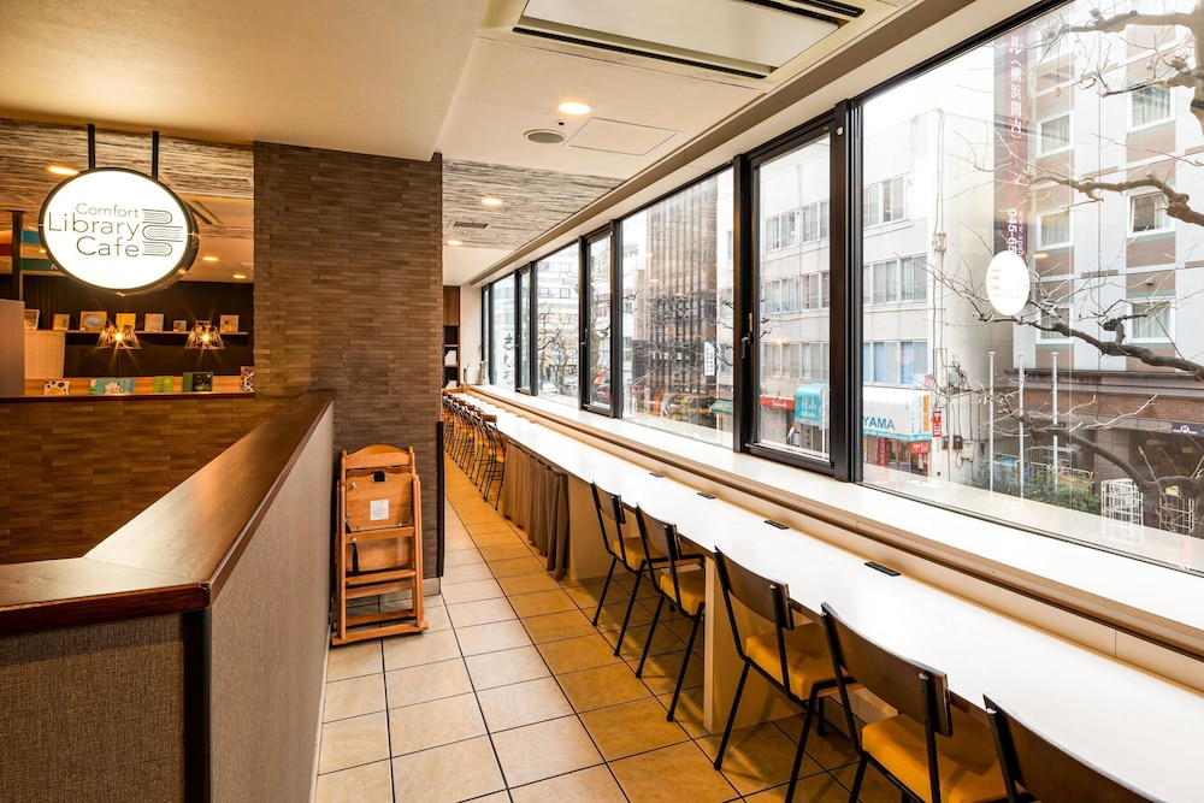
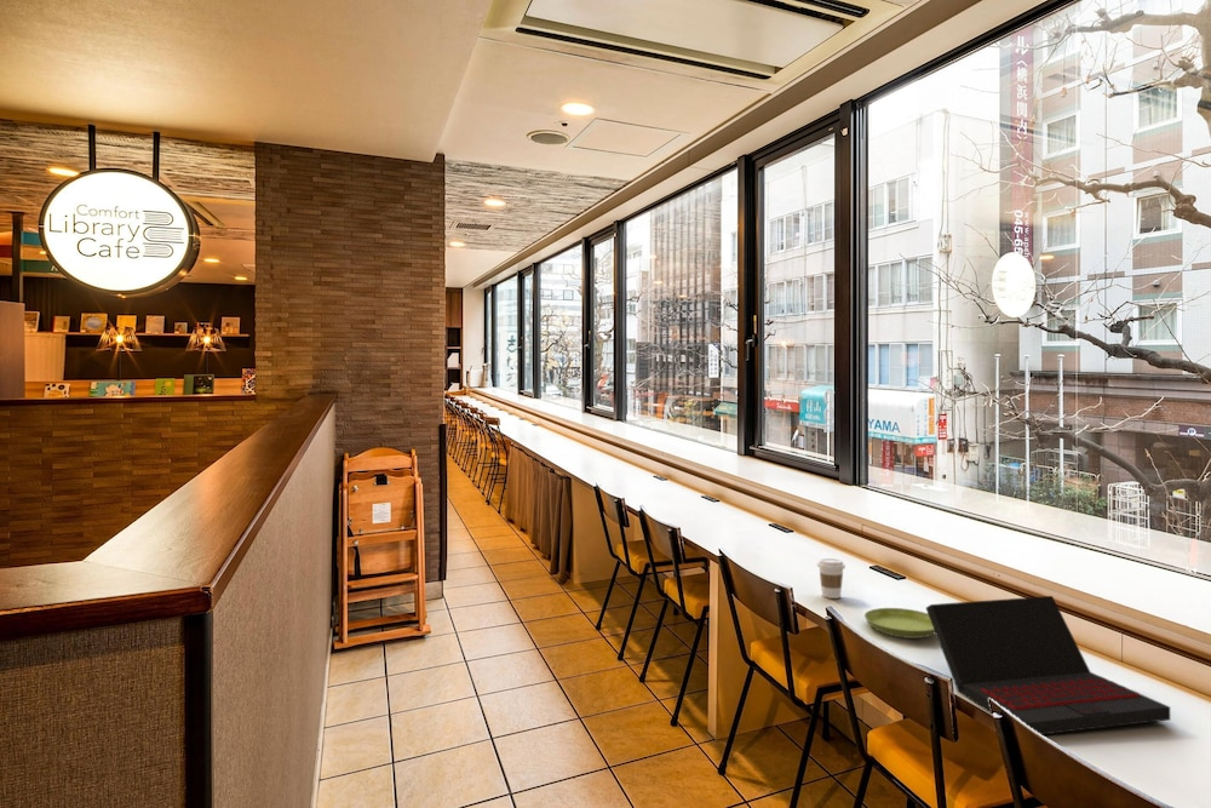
+ laptop (1038, 655)
+ saucer (902, 623)
+ coffee cup (831, 578)
